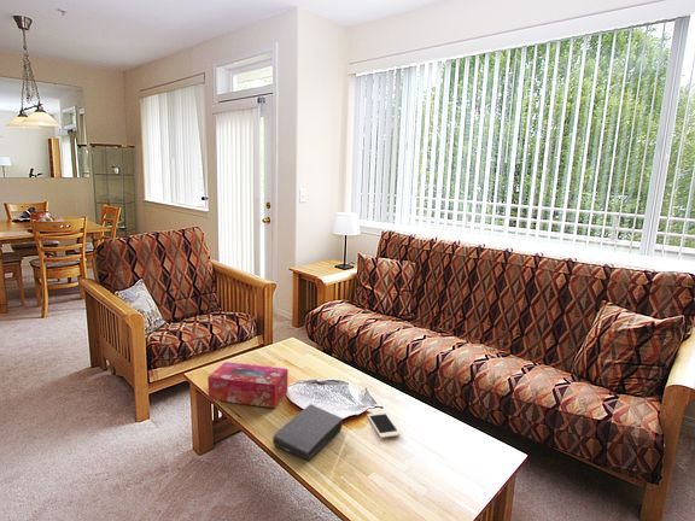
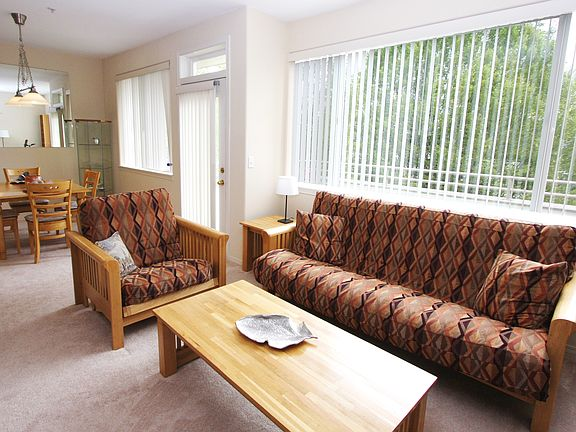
- tissue box (249, 384)
- cell phone (382, 423)
- book (308, 429)
